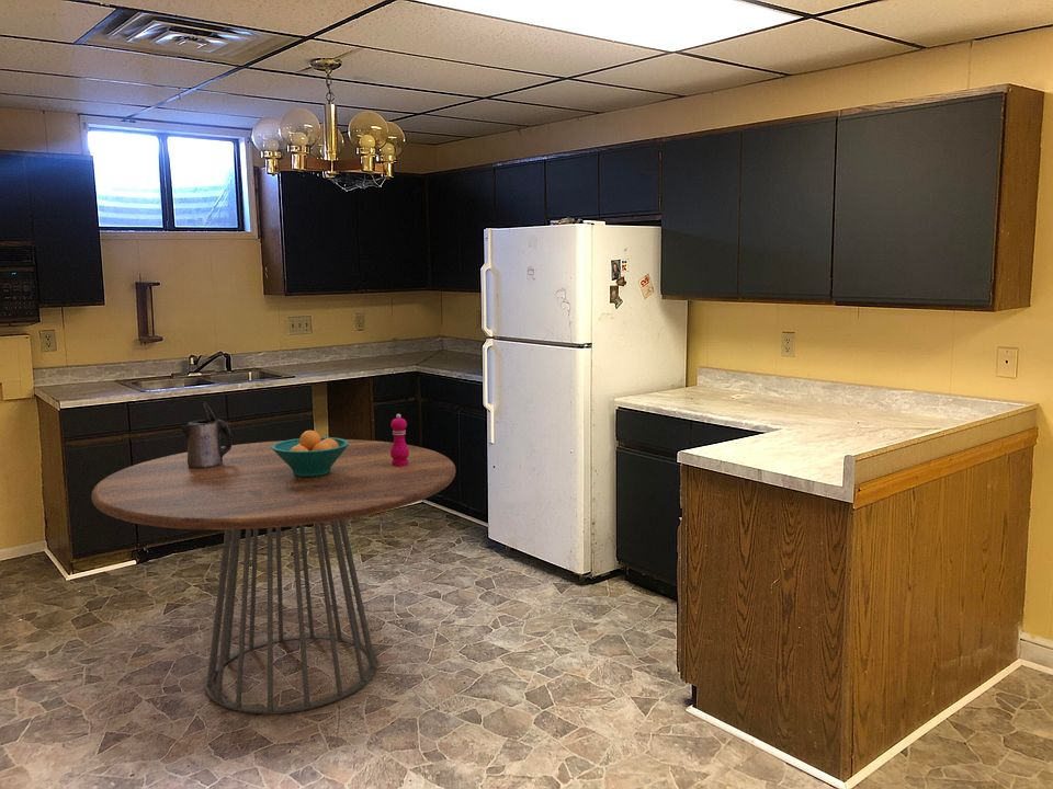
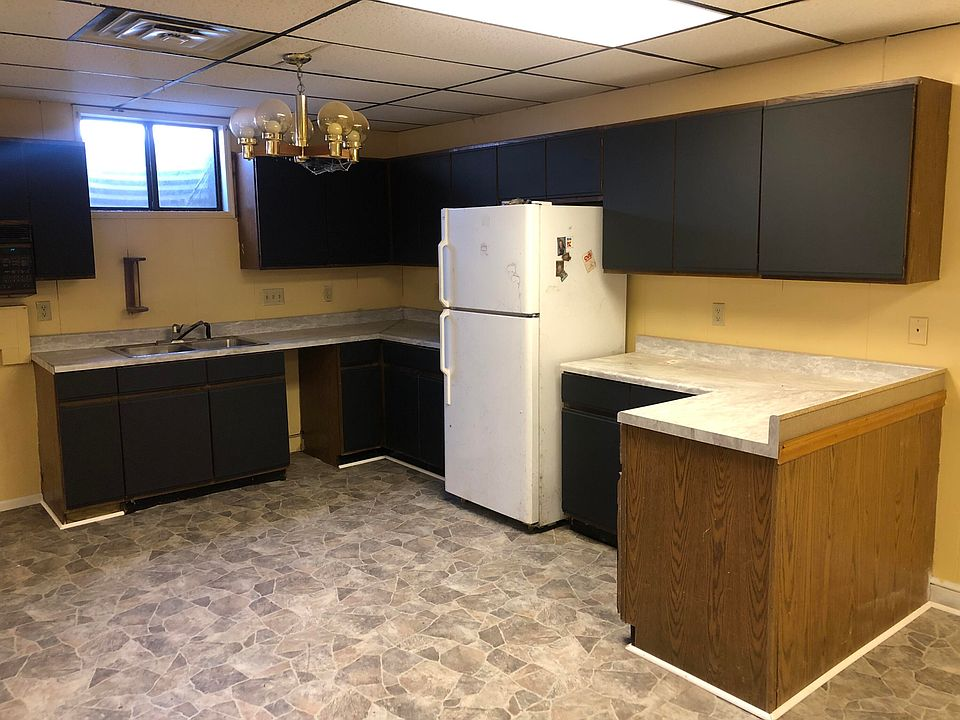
- electric kettle (206, 433)
- fruit bowl (310, 451)
- dining table (281, 572)
- pepper mill (399, 438)
